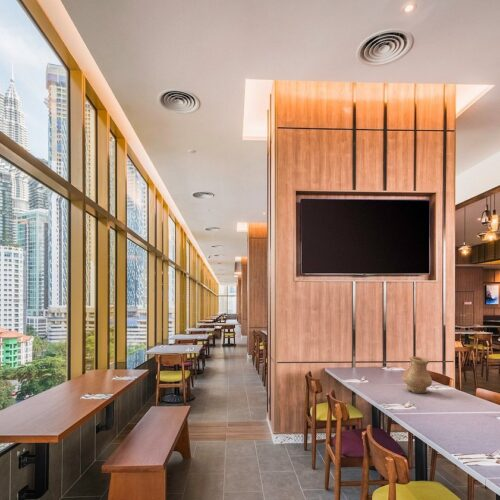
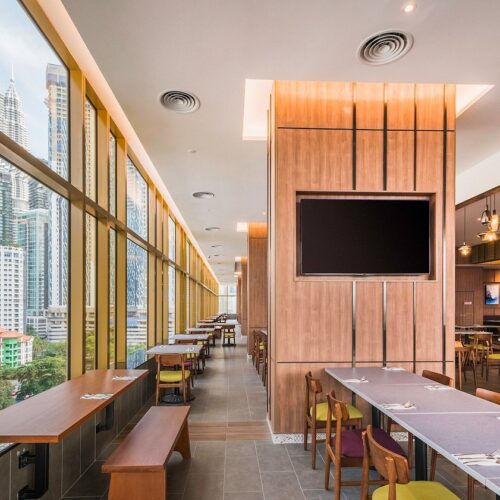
- vase (417, 374)
